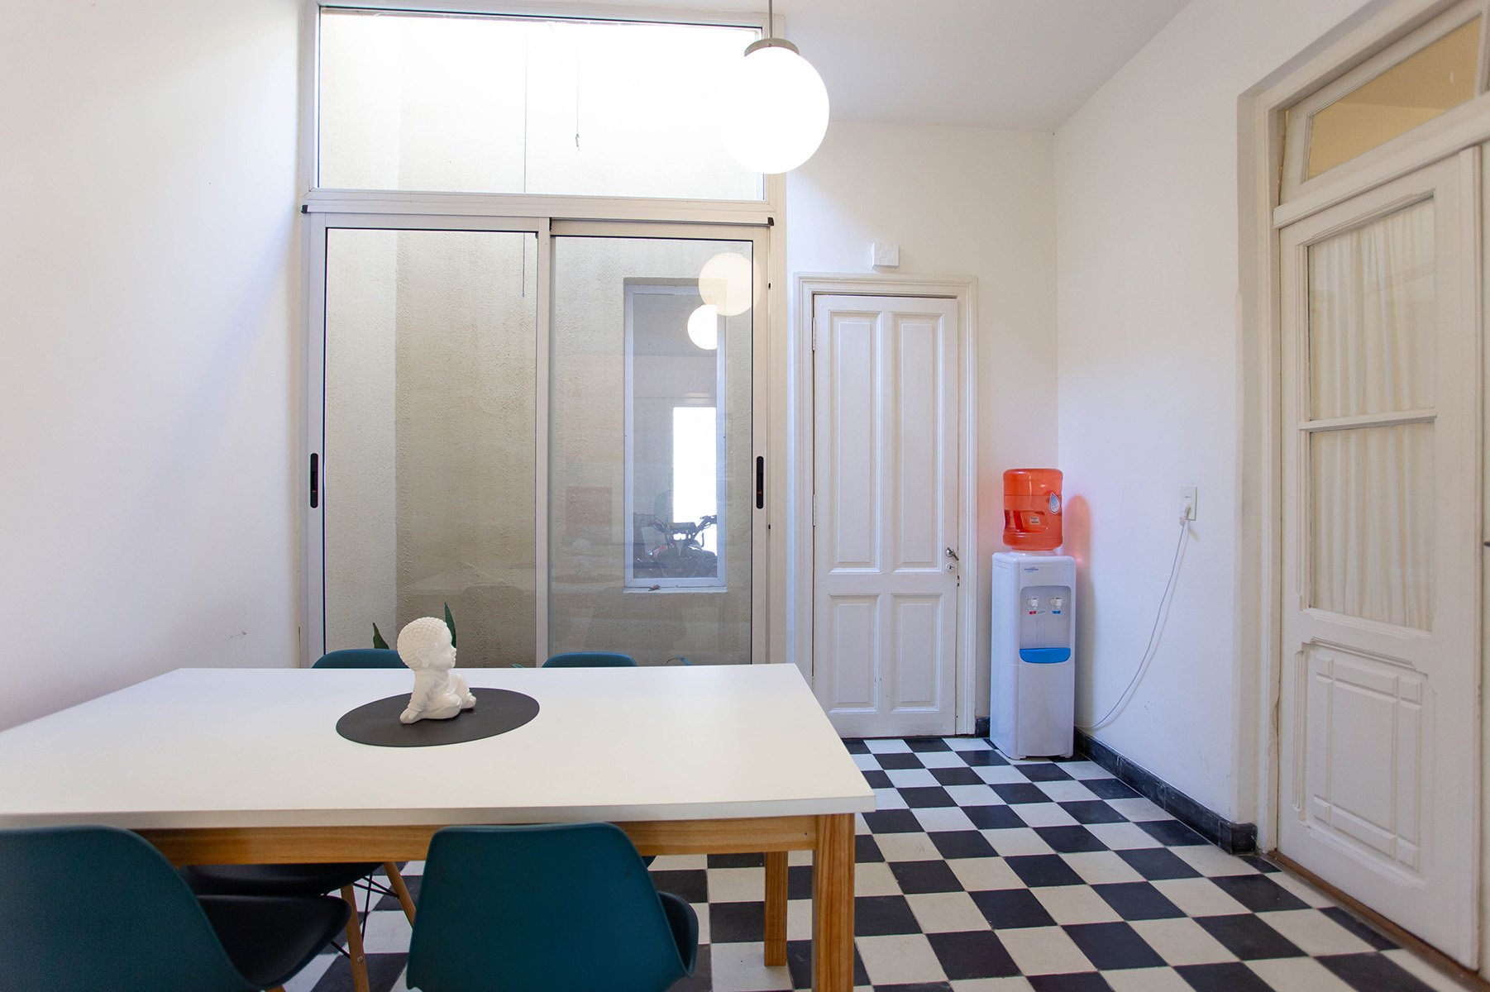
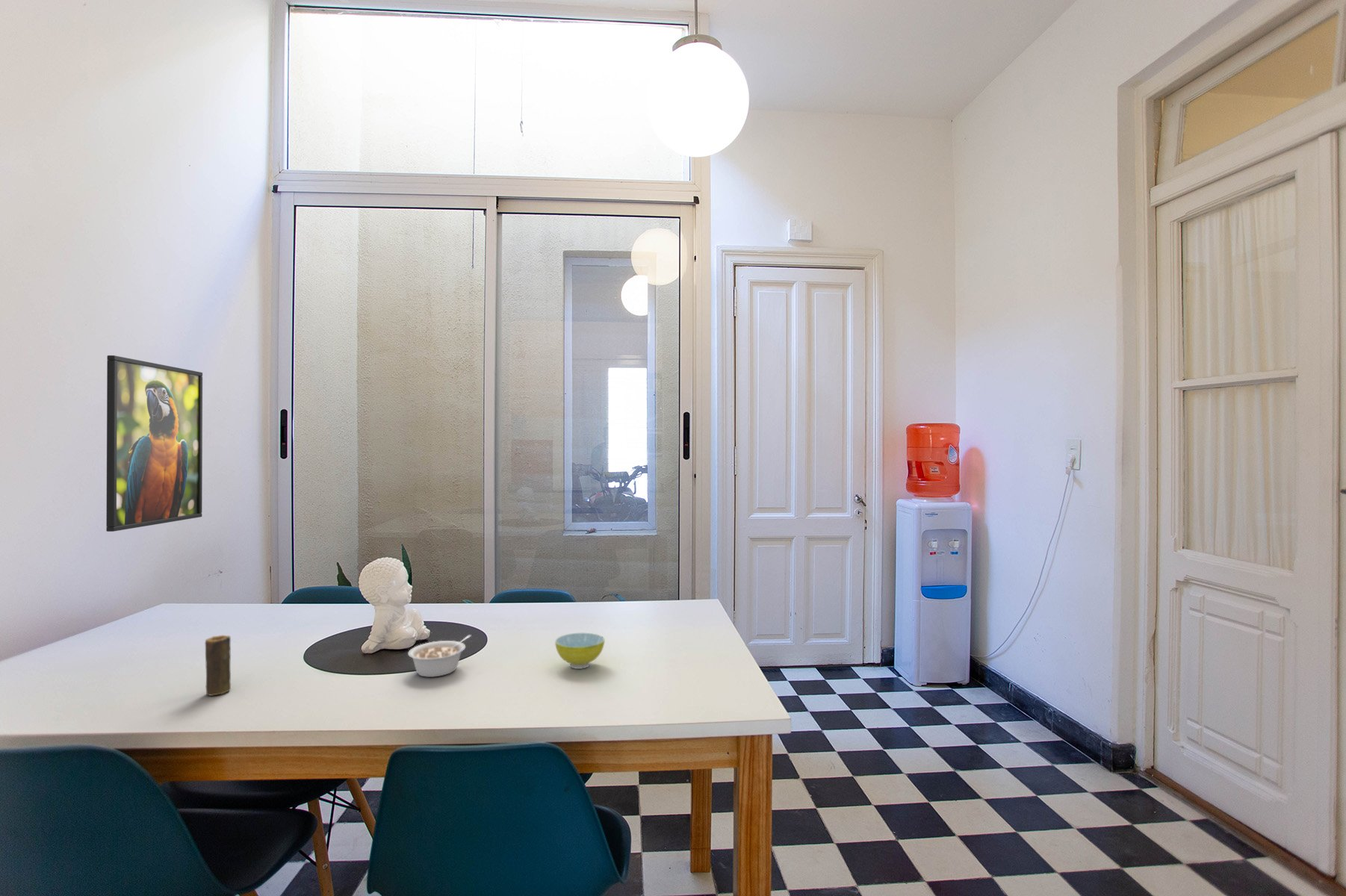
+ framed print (159, 444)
+ candle (217, 665)
+ legume (438, 656)
+ bowl (580, 653)
